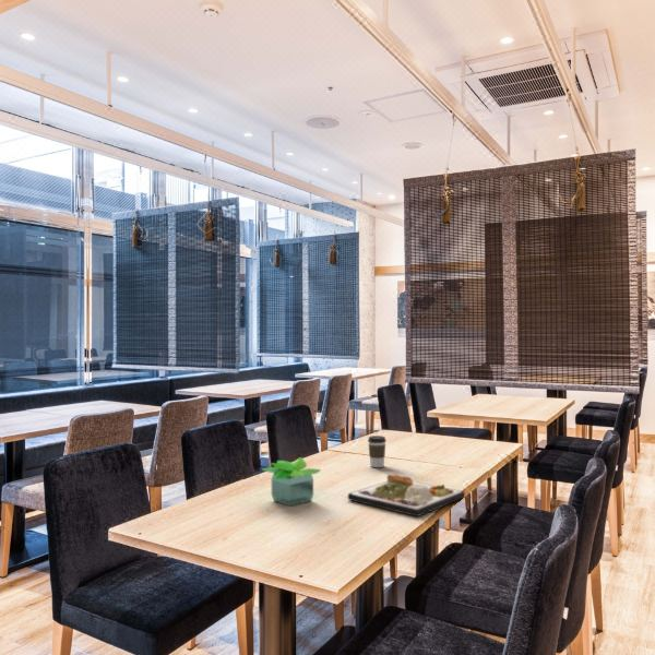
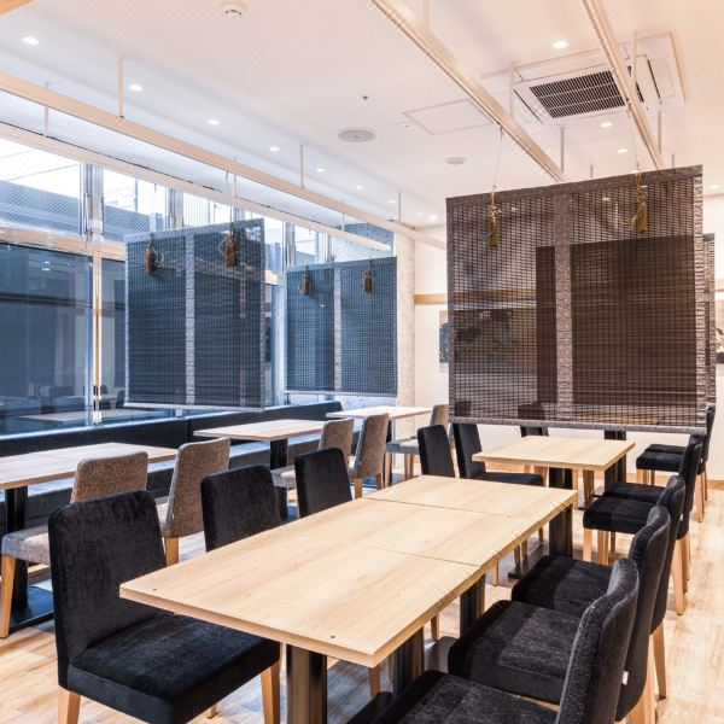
- potted plant (289, 479)
- coffee cup (377, 451)
- dinner plate (406, 491)
